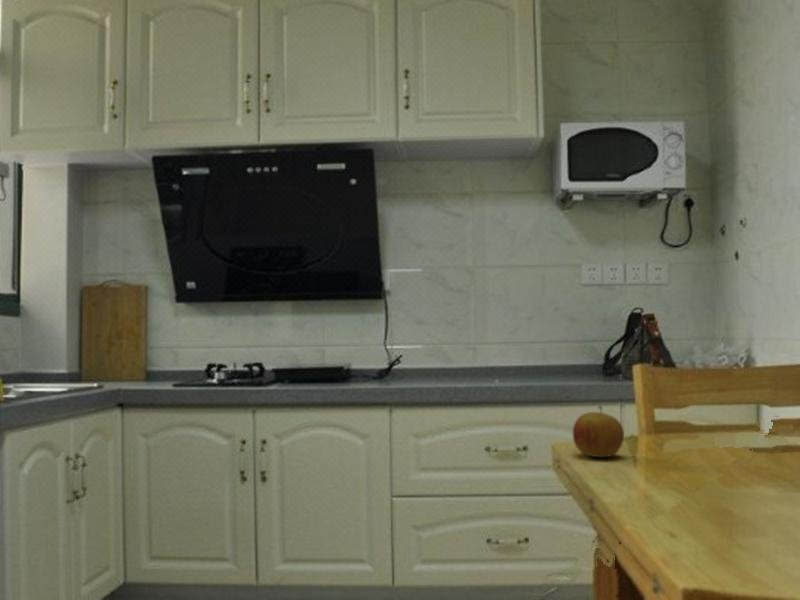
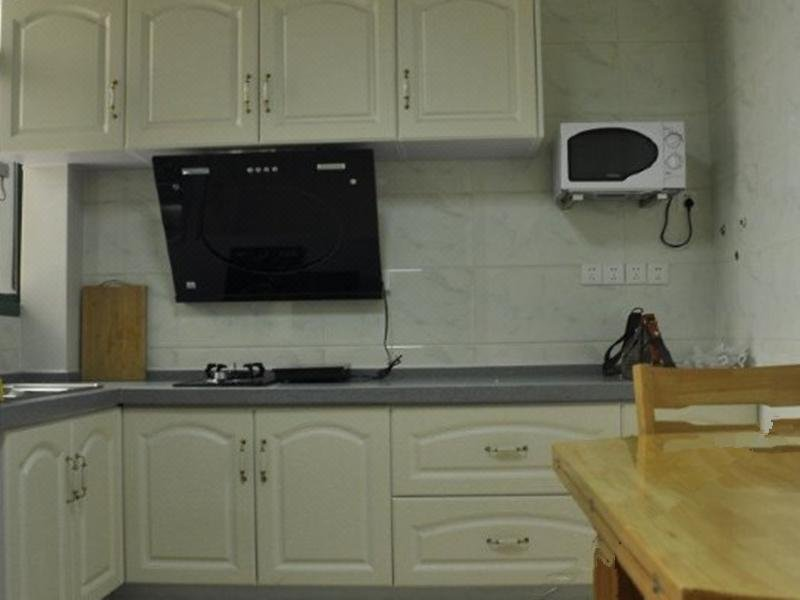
- apple (597, 429)
